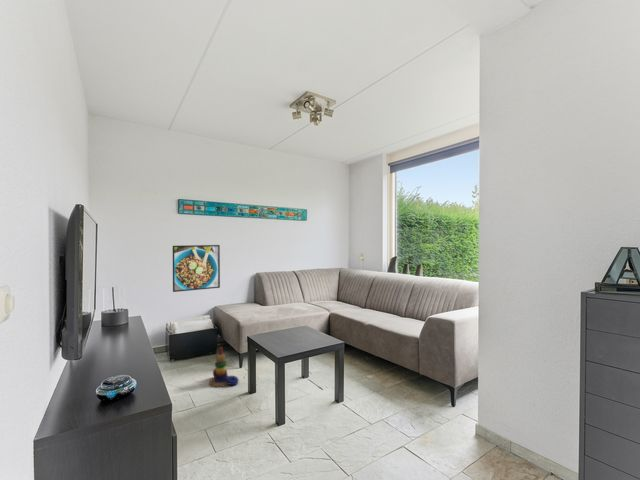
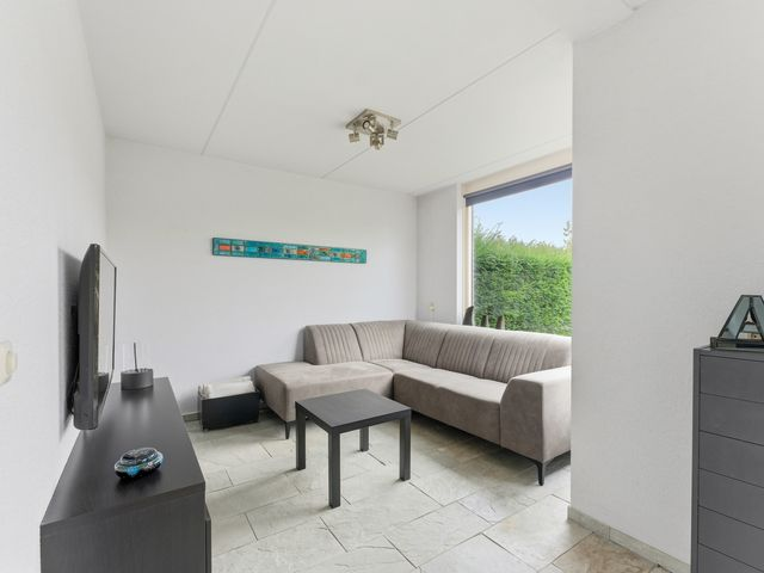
- stacking toy (223, 364)
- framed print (197, 267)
